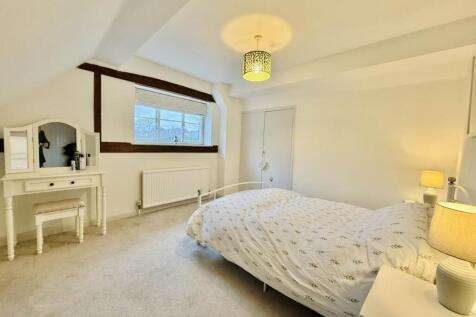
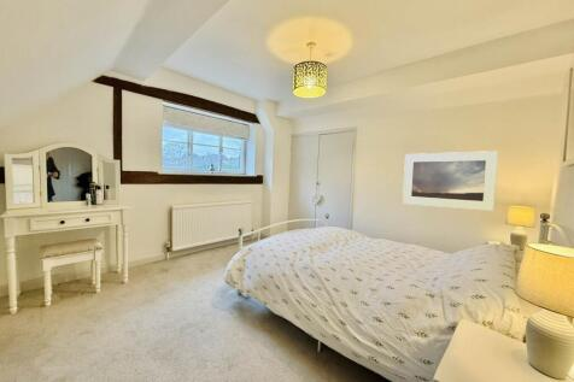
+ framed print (445, 180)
